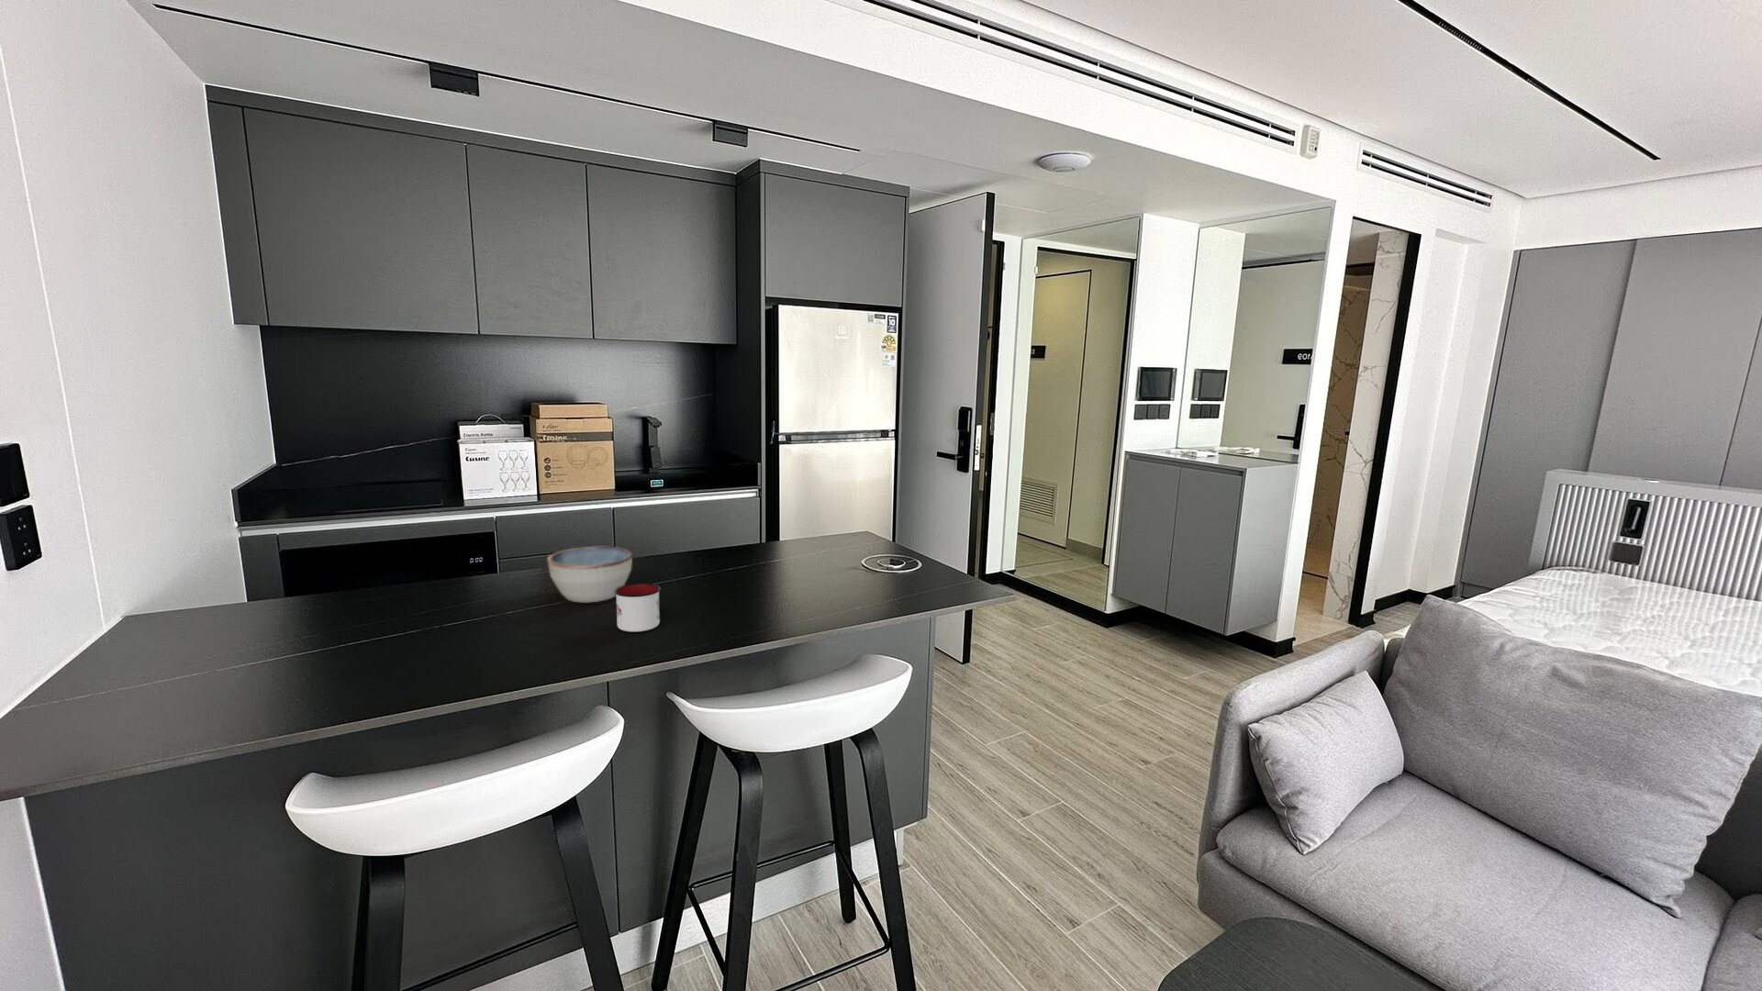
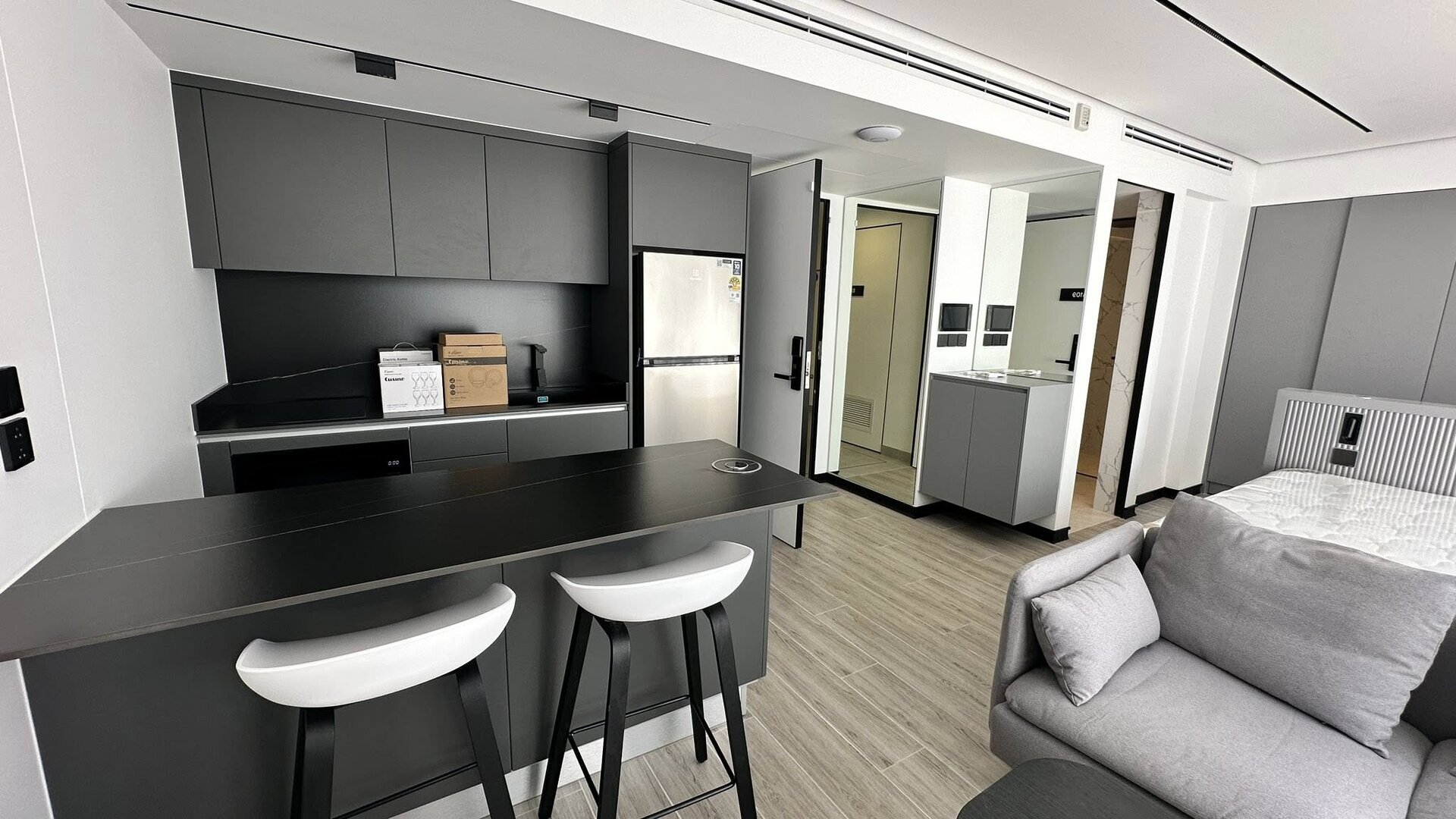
- bowl (591, 575)
- mug (637, 605)
